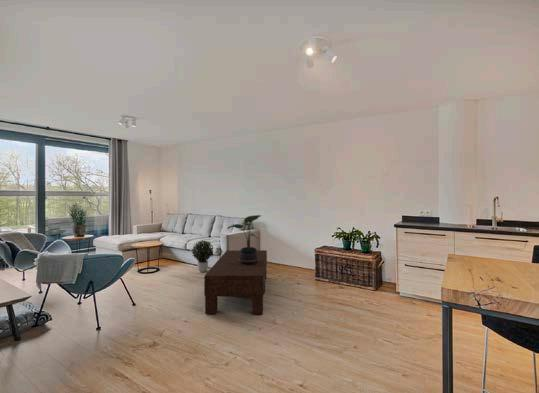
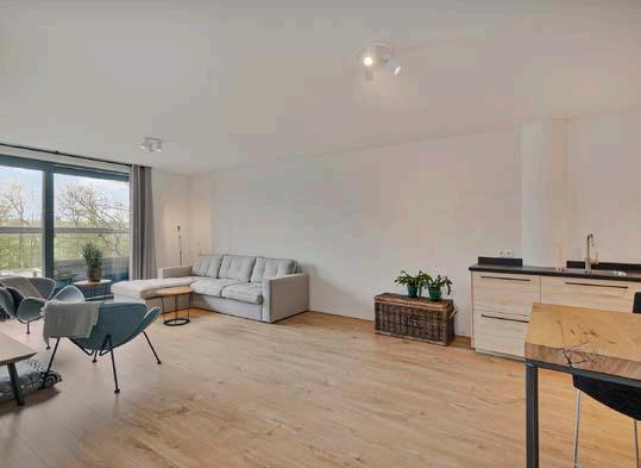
- coffee table (241, 276)
- potted plant (203, 255)
- potted plant (246, 238)
